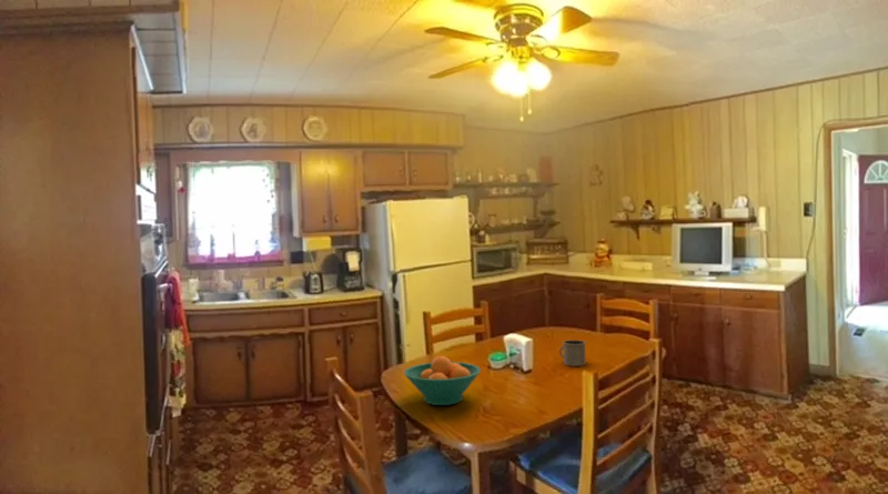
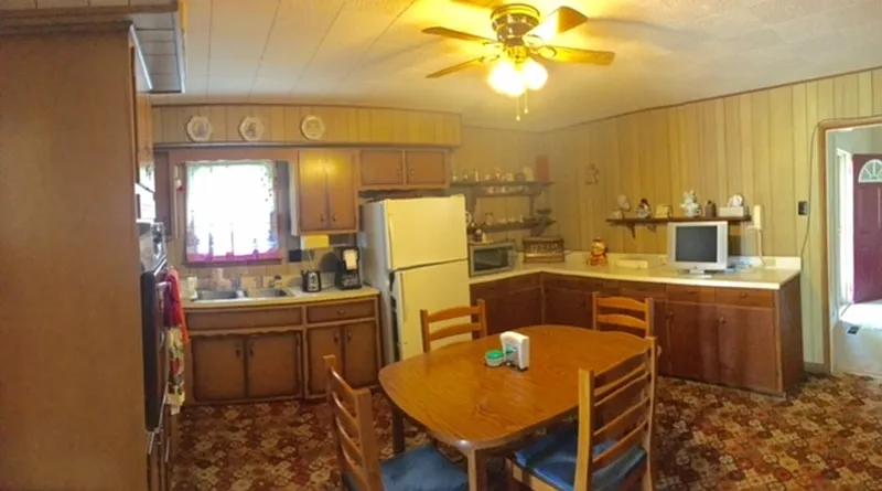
- mug (572, 352)
- fruit bowl (442, 377)
